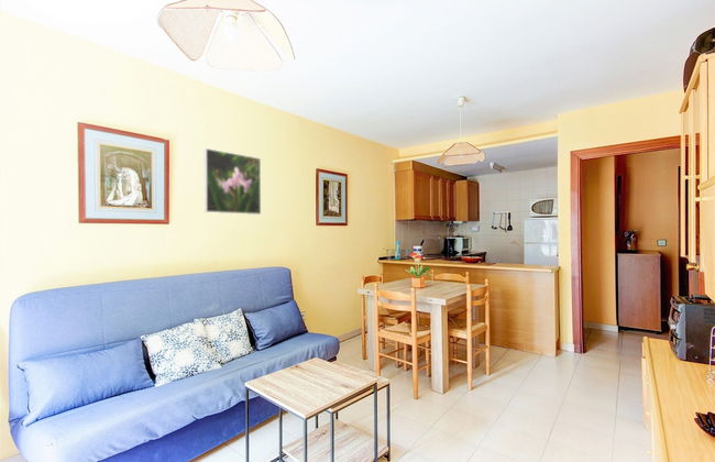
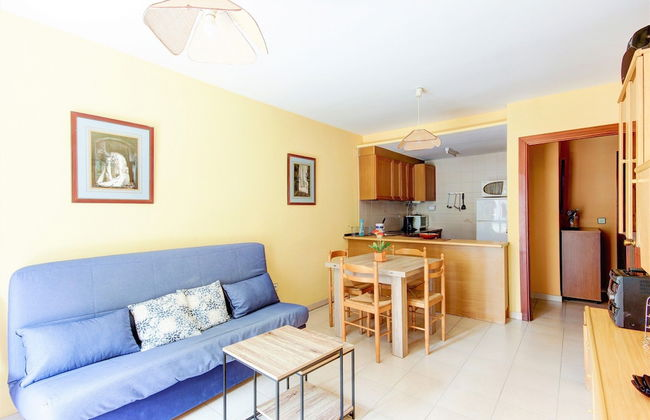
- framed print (233, 183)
